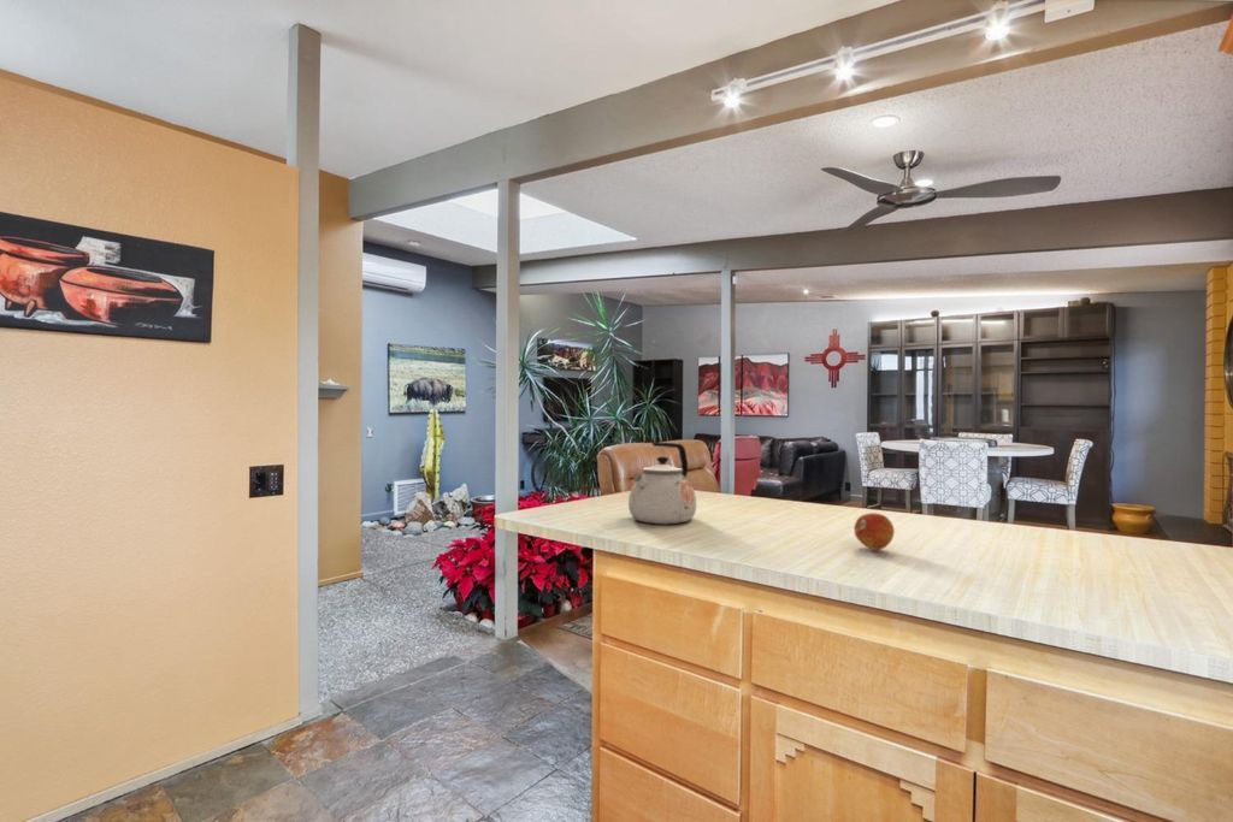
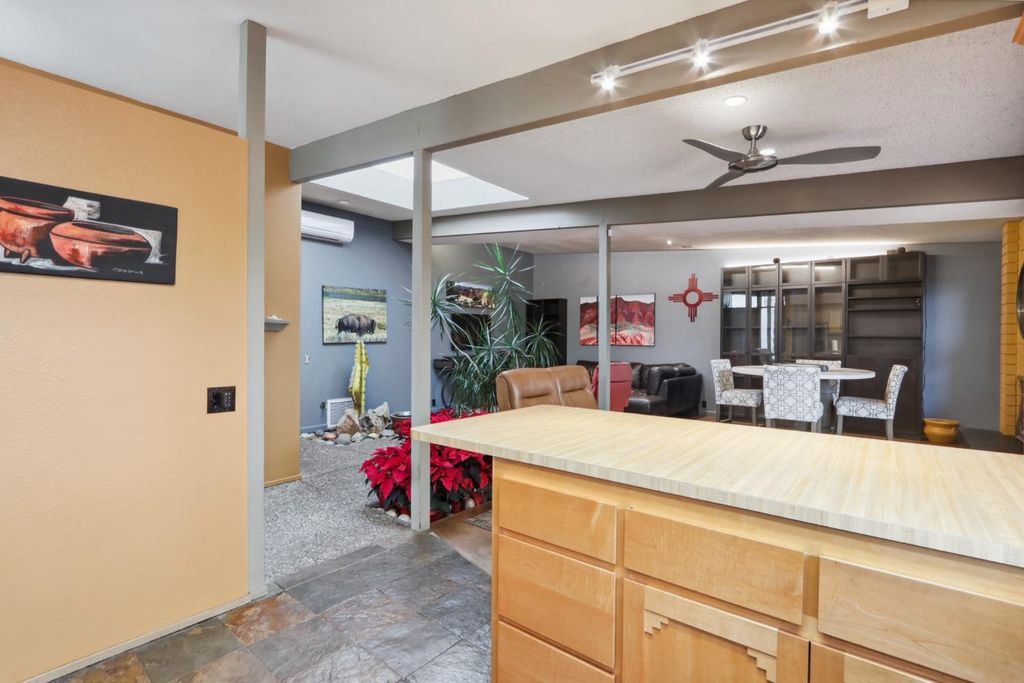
- kettle (661, 481)
- fruit (873, 531)
